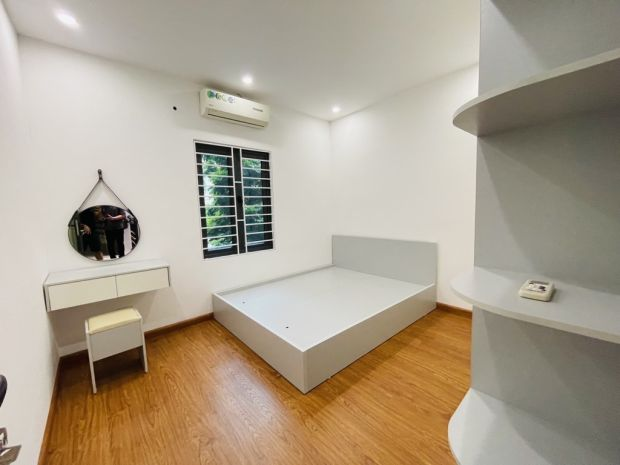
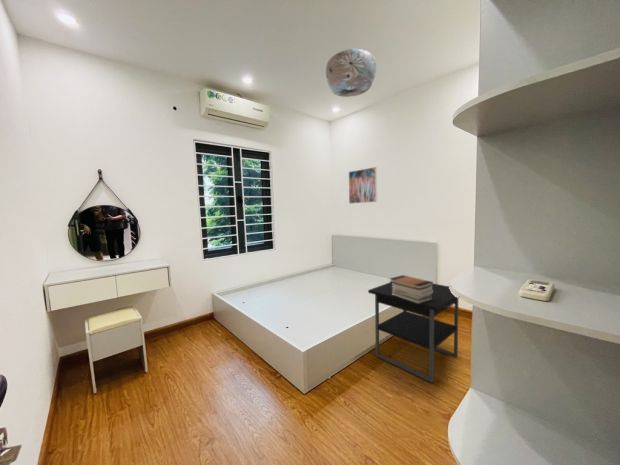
+ ceiling light (350, 75)
+ nightstand (416, 323)
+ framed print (362, 186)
+ book stack (411, 288)
